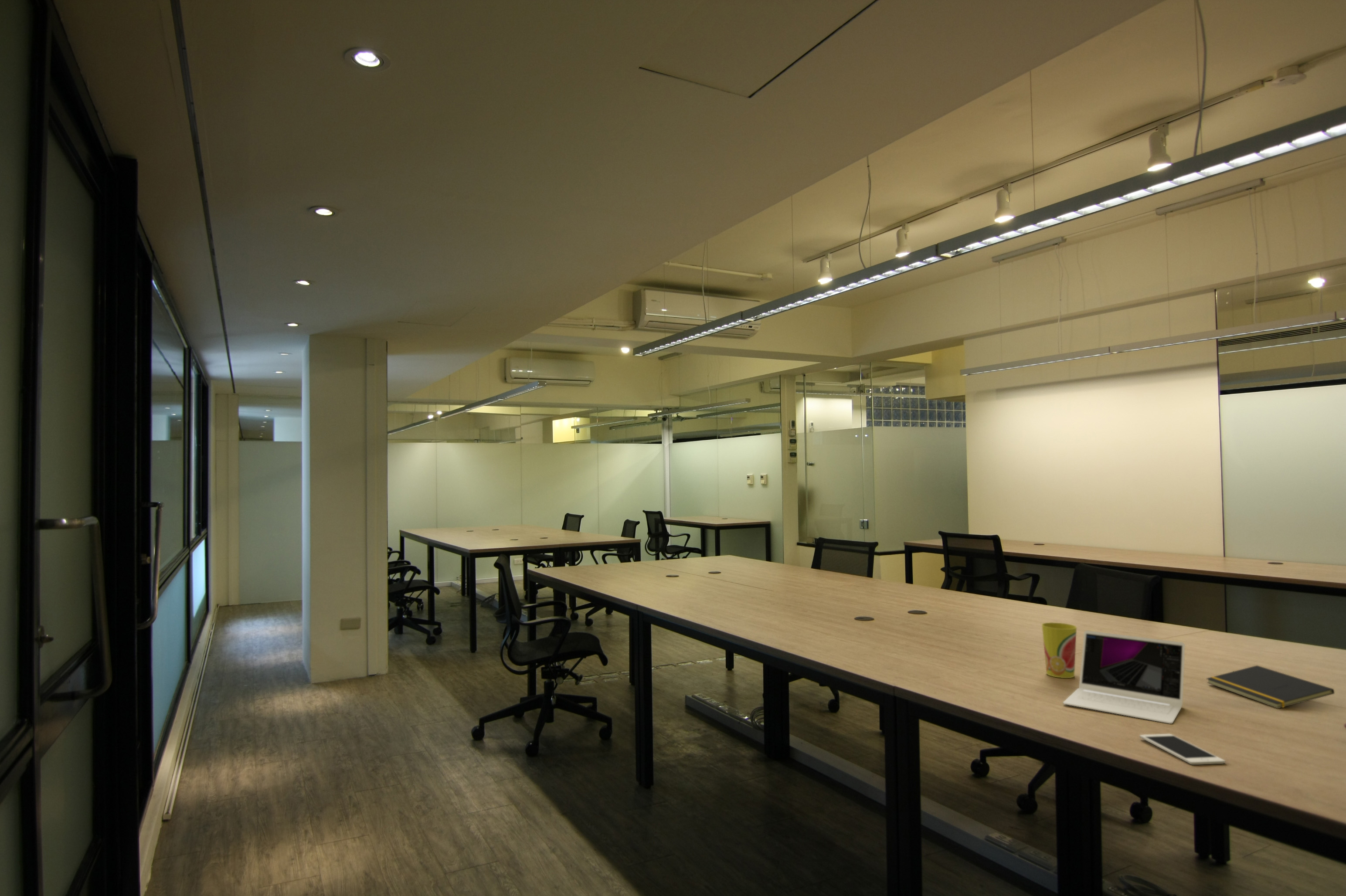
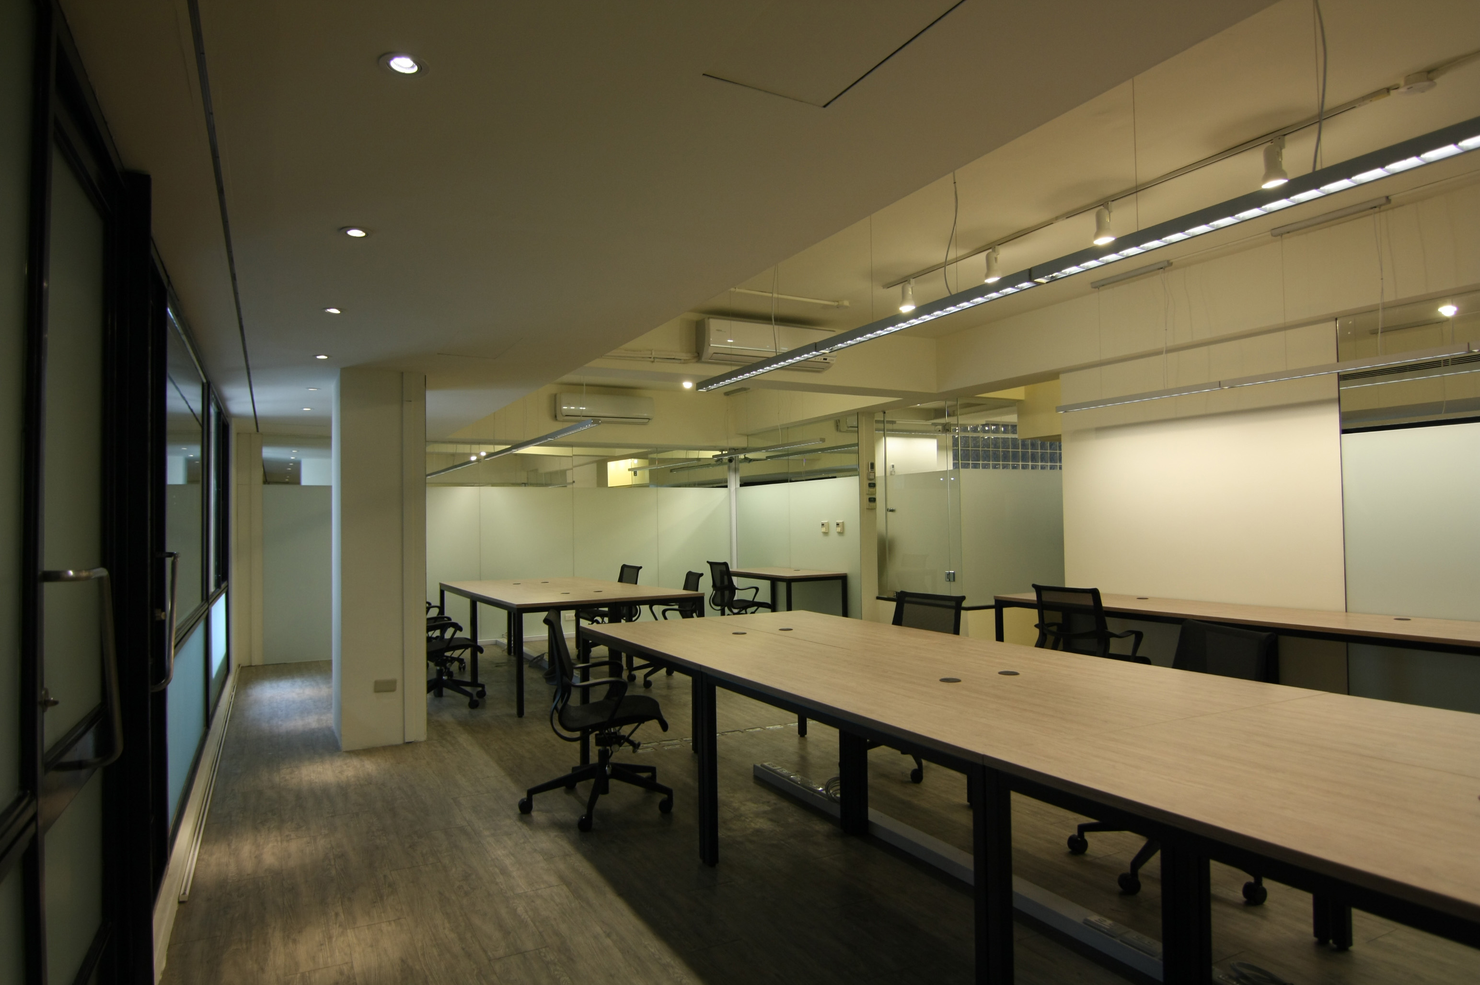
- cell phone (1180, 748)
- cup (1060, 650)
- notepad (1267, 686)
- laptop (1124, 670)
